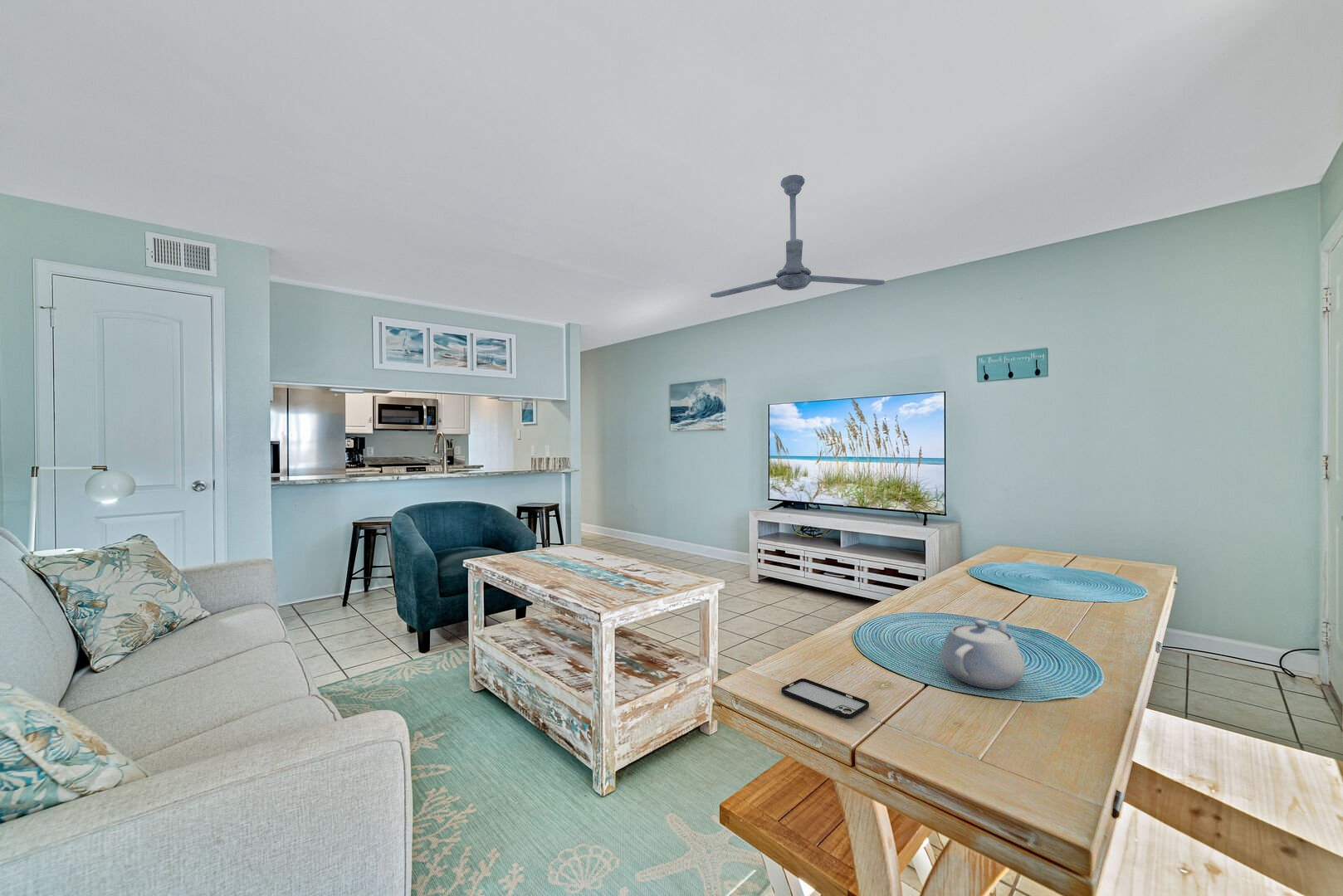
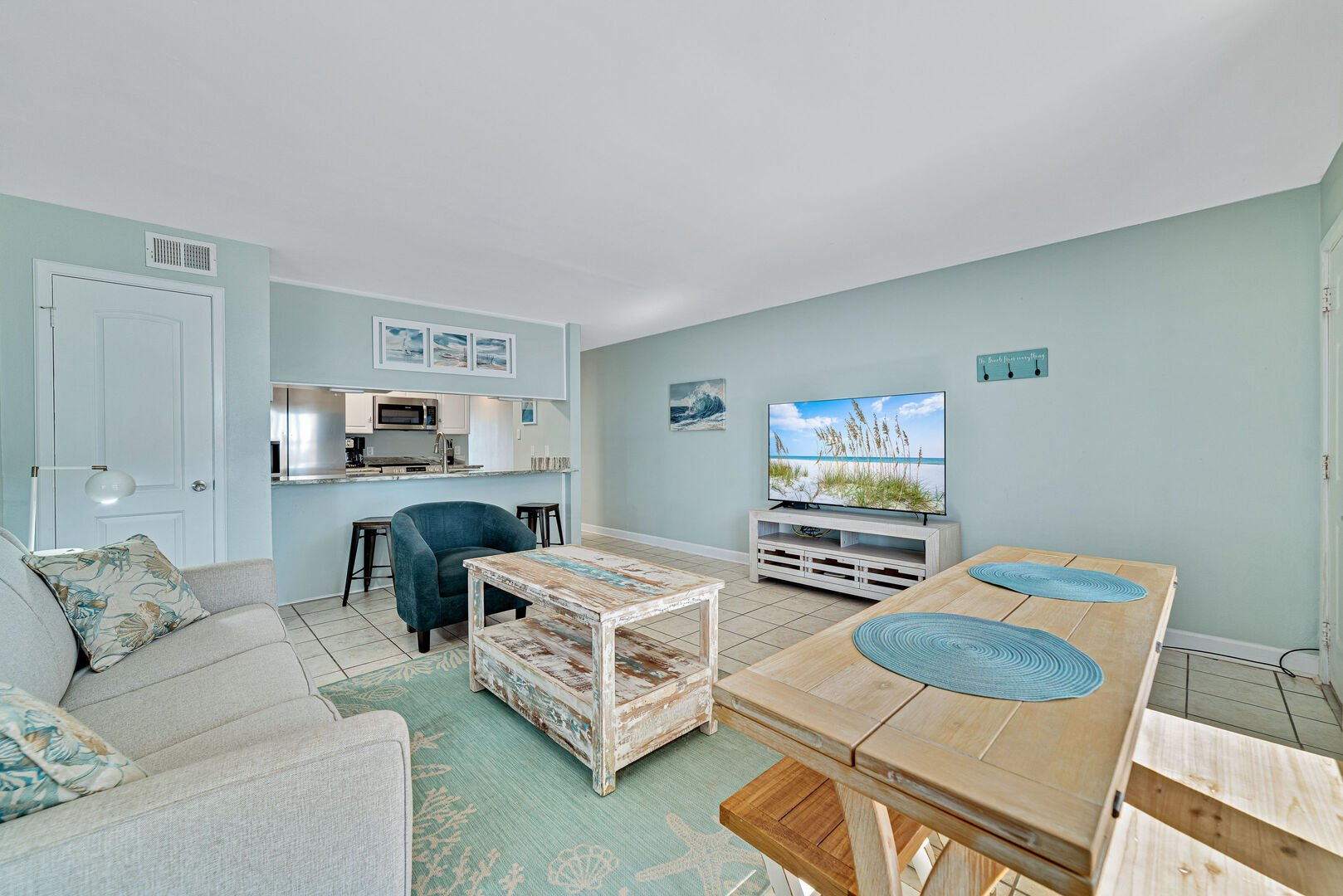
- smartphone (823, 697)
- ceiling fan (794, 223)
- teapot (981, 648)
